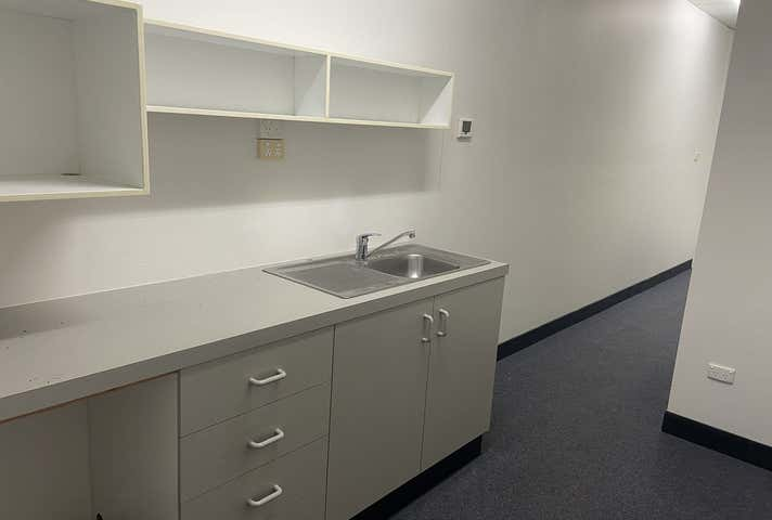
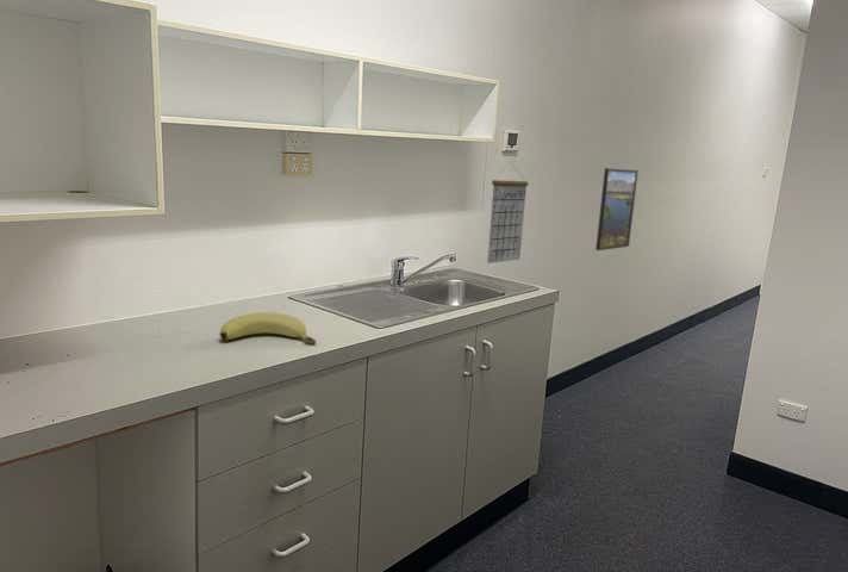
+ calendar (507, 211)
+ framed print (617, 209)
+ banana (266, 329)
